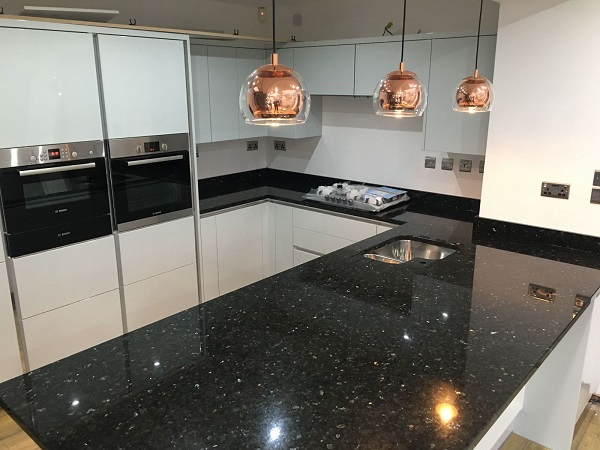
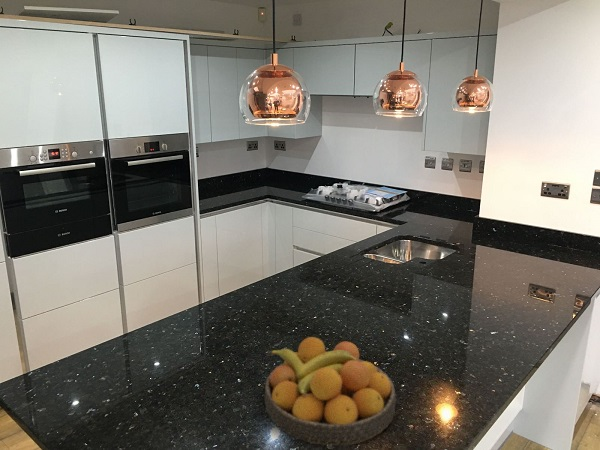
+ fruit bowl (329, 377)
